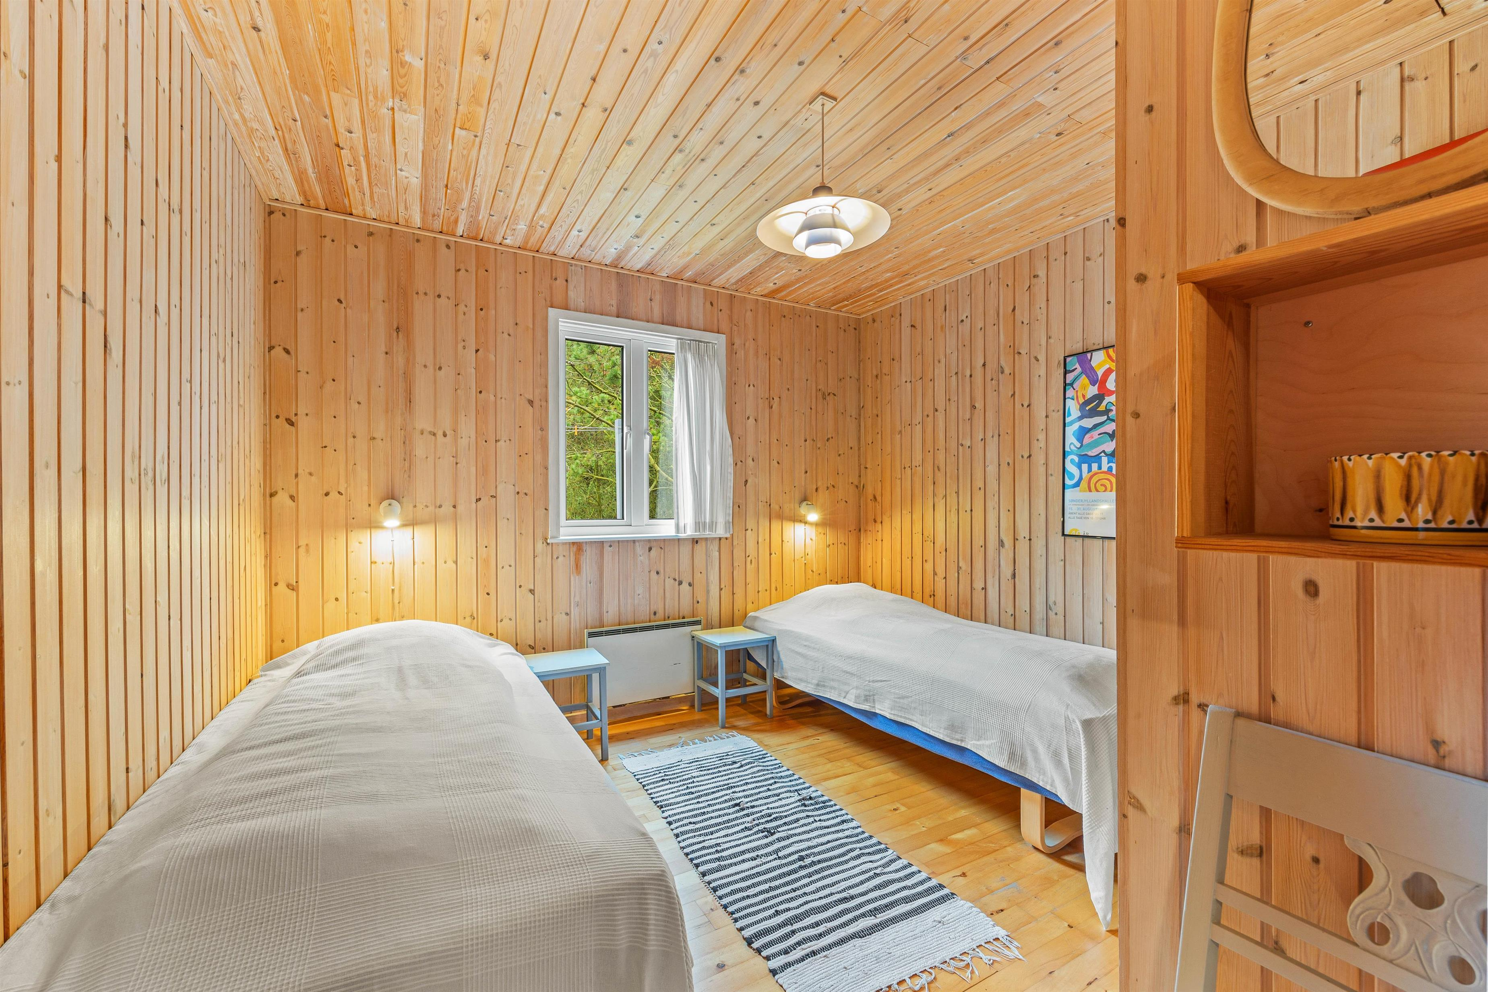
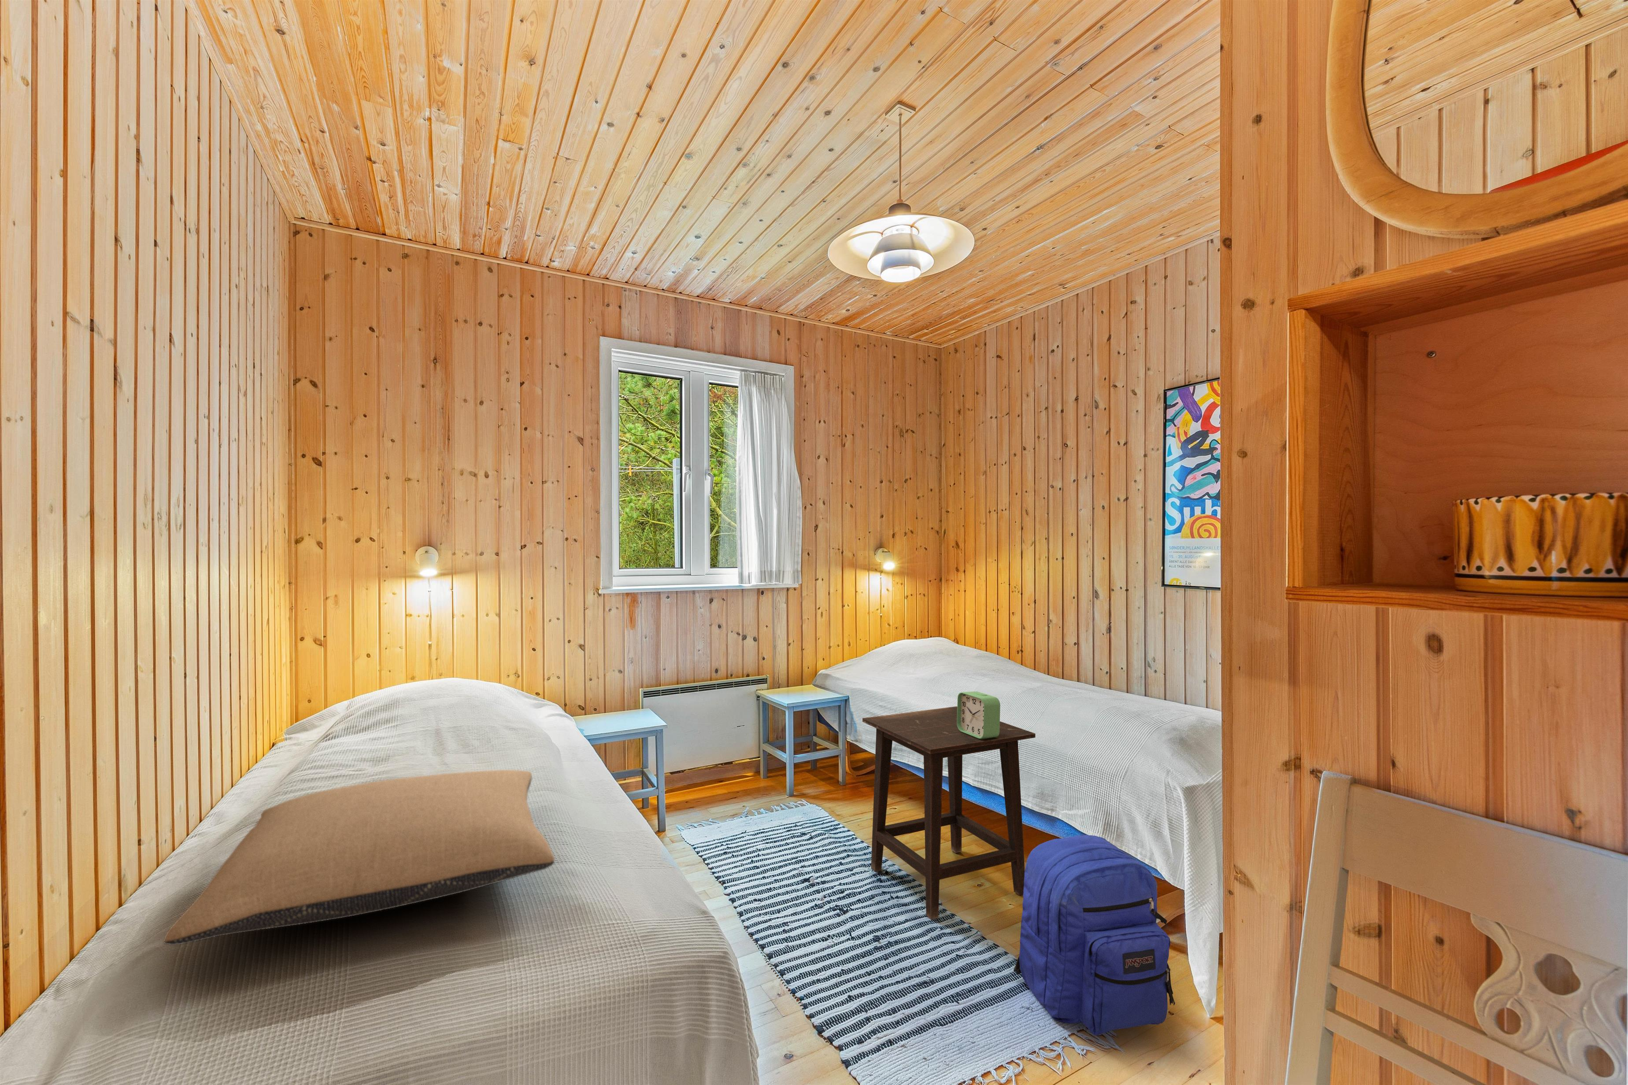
+ alarm clock (978, 713)
+ side table (941, 803)
+ backpack (1100, 926)
+ pillow (396, 834)
